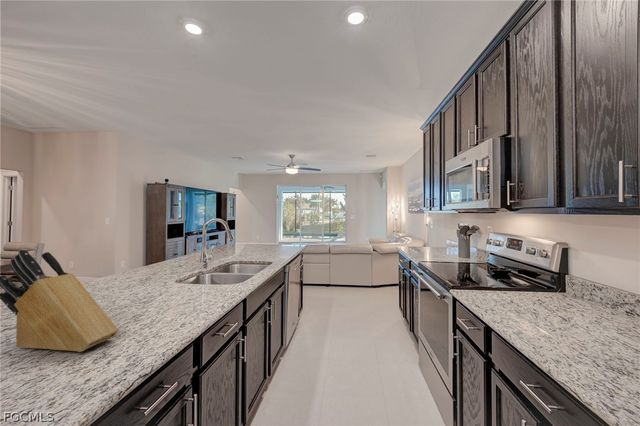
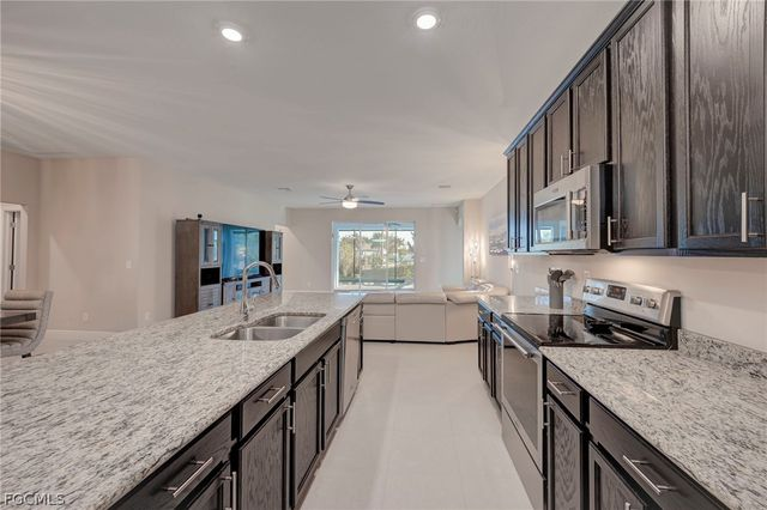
- knife block (58, 295)
